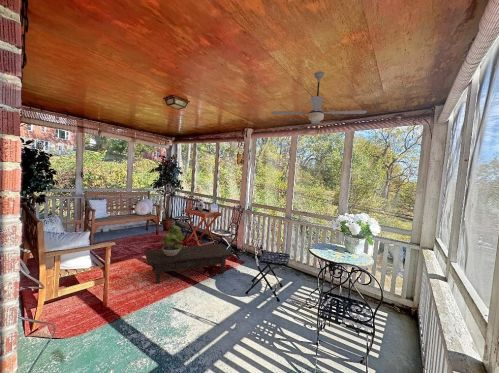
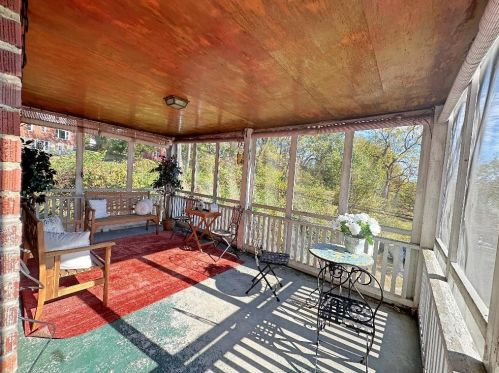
- potted plant (172, 240)
- coffee table (189, 262)
- ceiling fan (317, 97)
